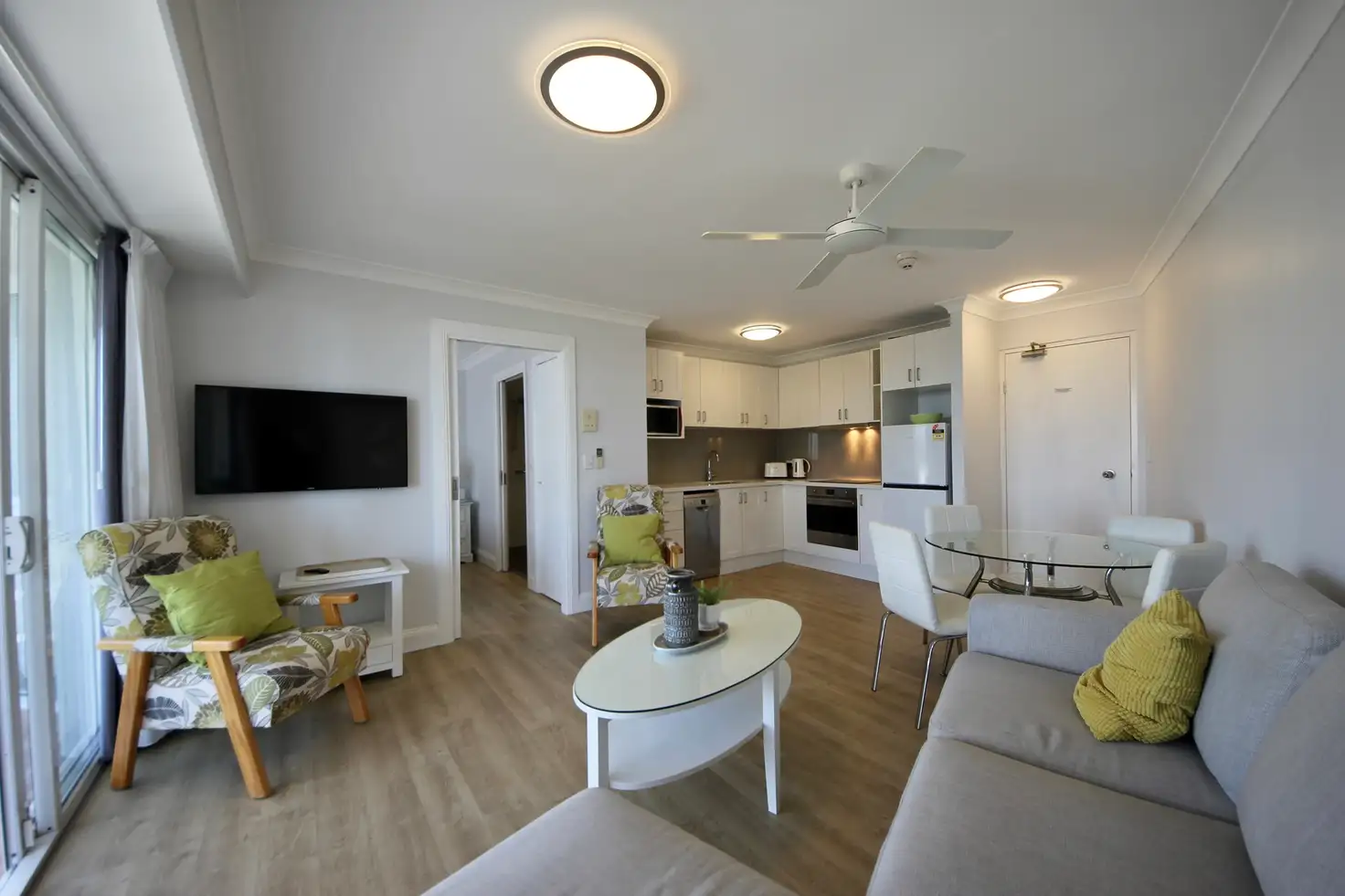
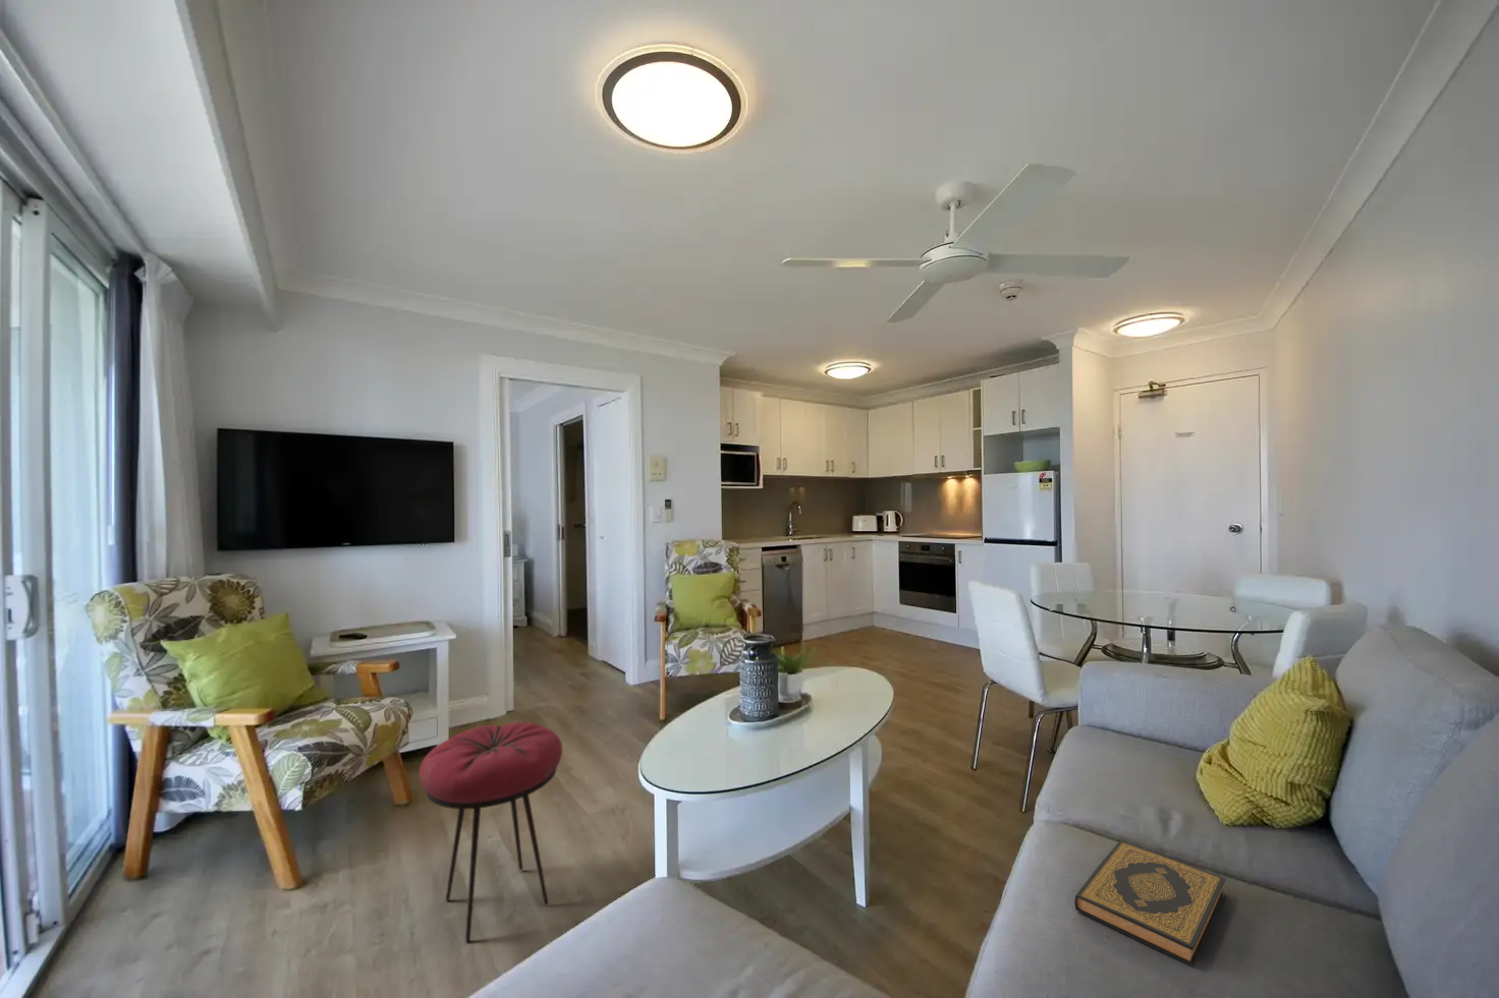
+ stool (491, 805)
+ hardback book (1151, 893)
